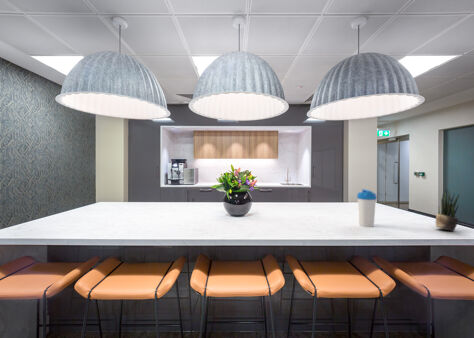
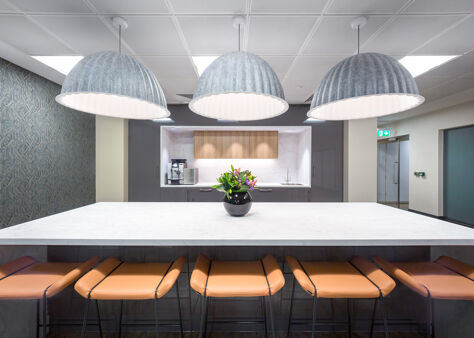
- water bottle (366, 207)
- potted plant (448, 209)
